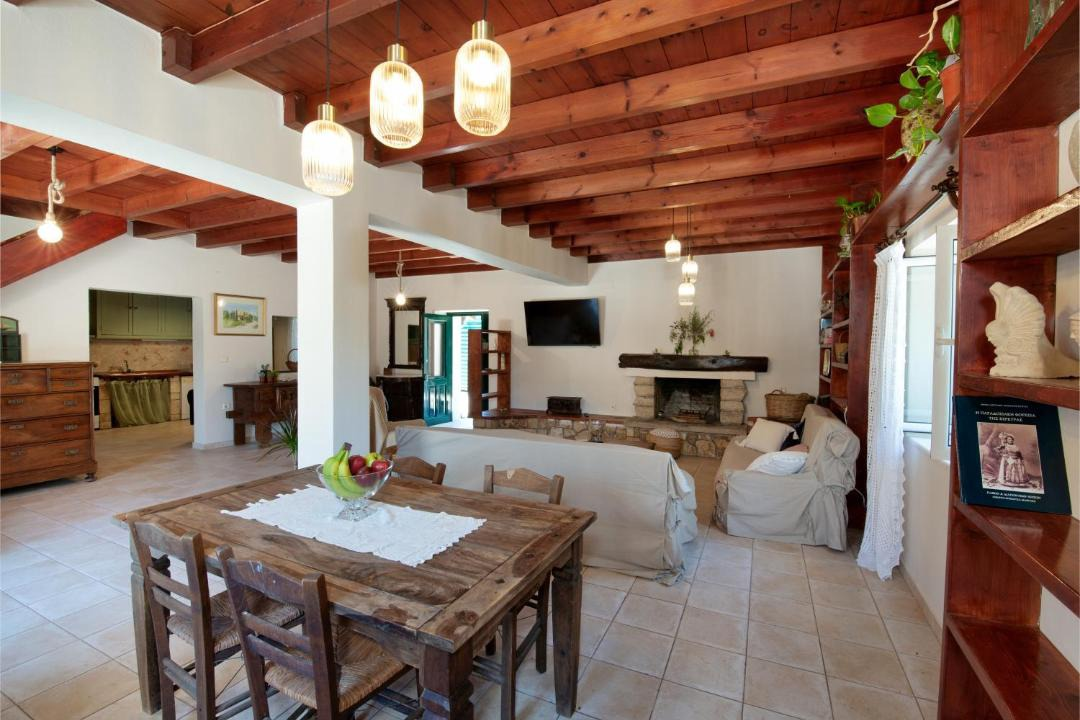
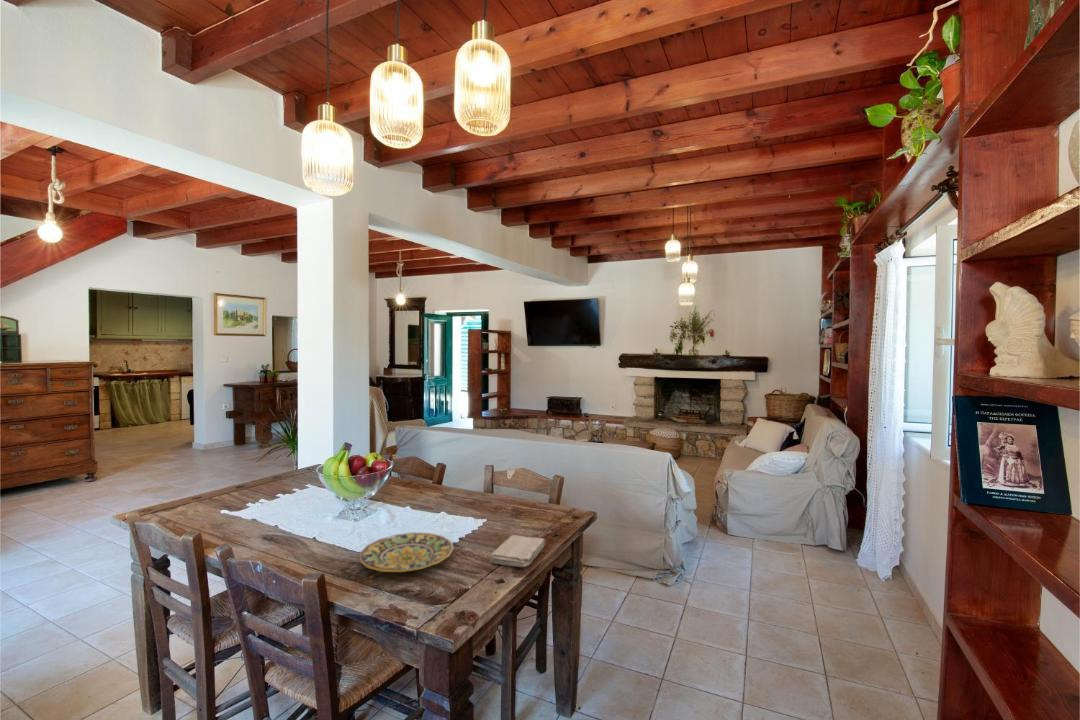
+ plate (407, 554)
+ washcloth (518, 549)
